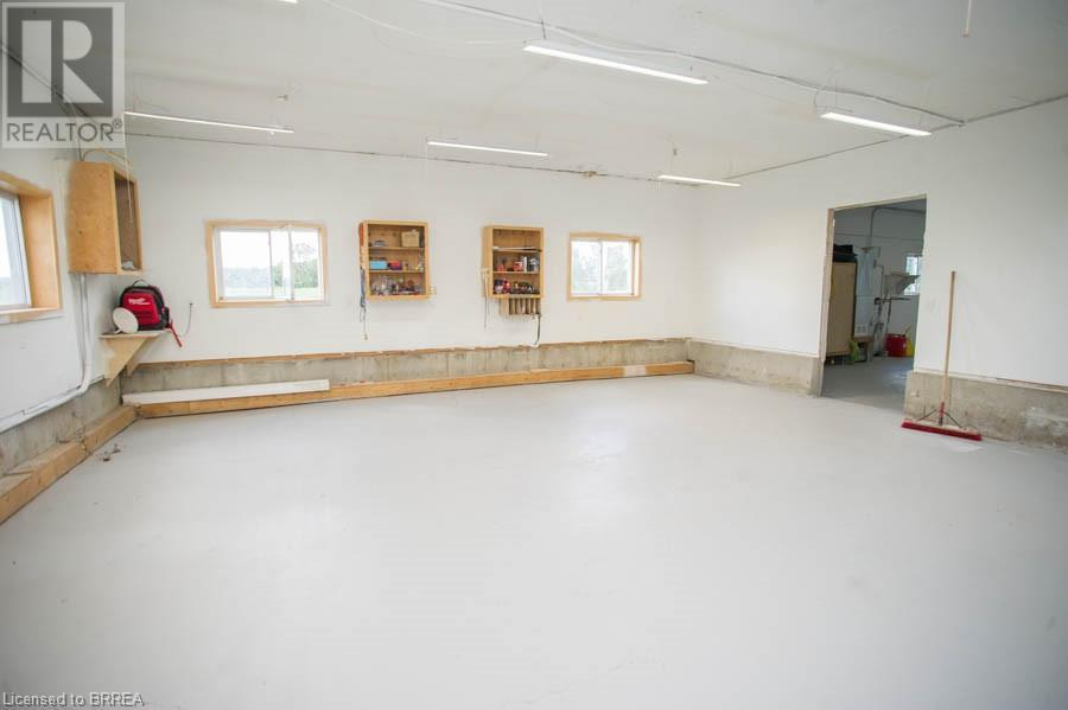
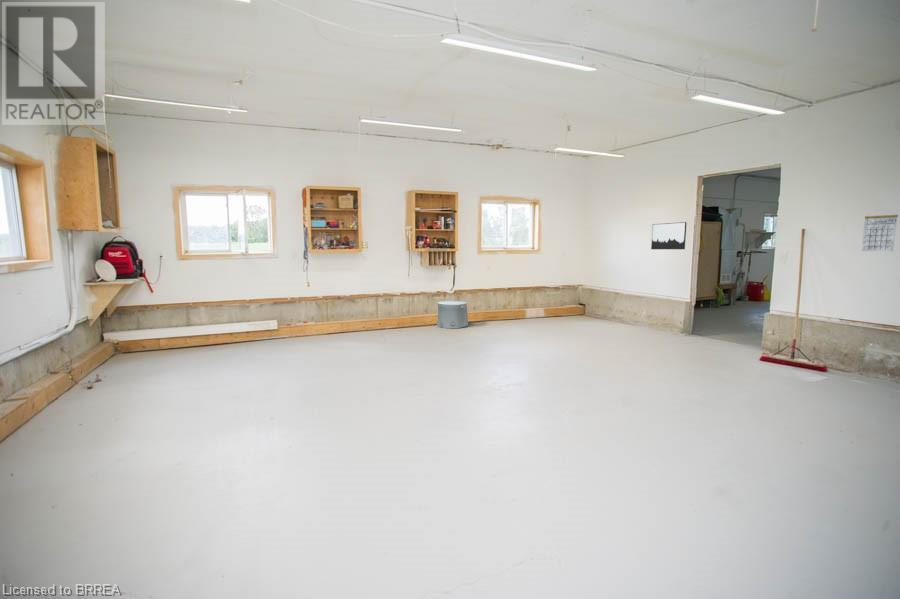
+ trash can (452, 314)
+ calendar (879, 229)
+ wall art (668, 236)
